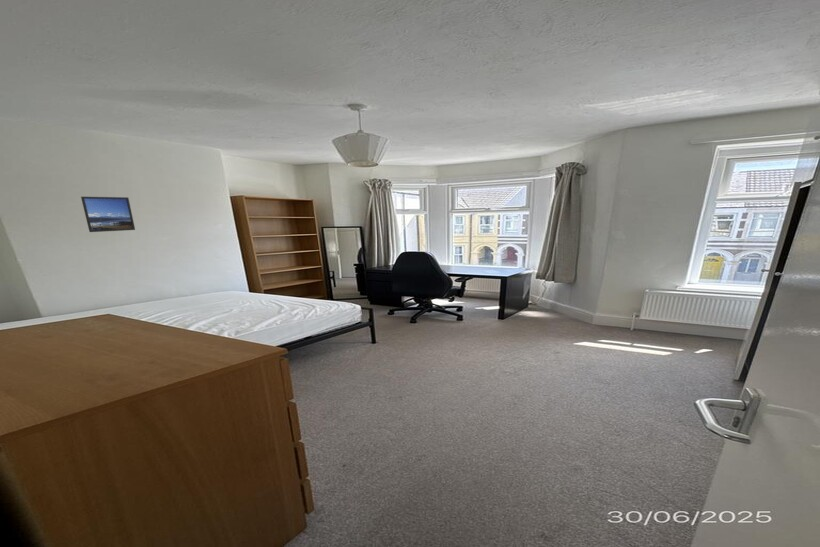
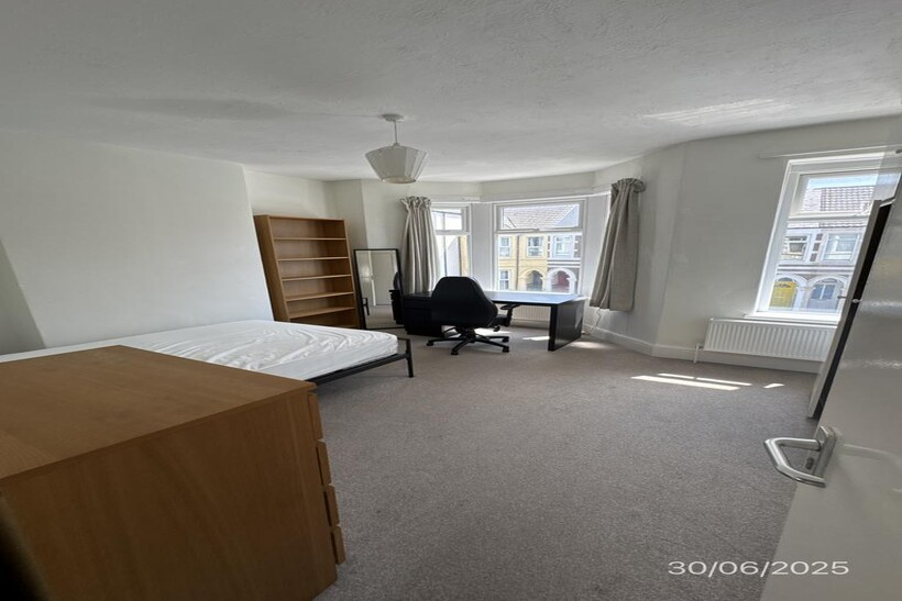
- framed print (109, 214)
